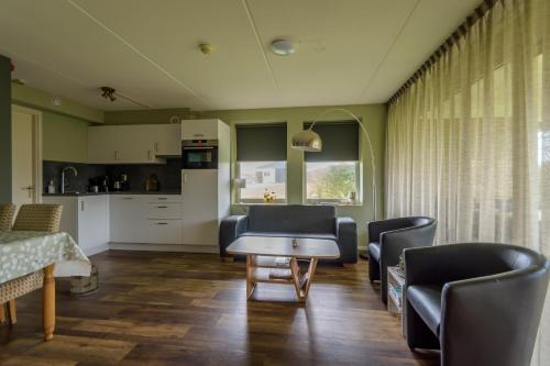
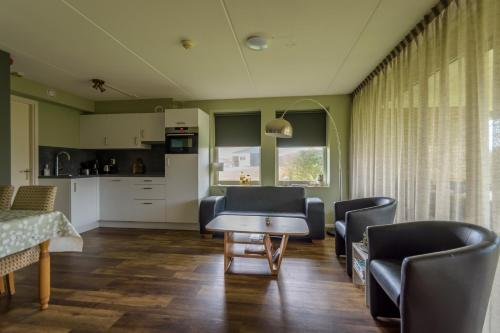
- basket (84, 276)
